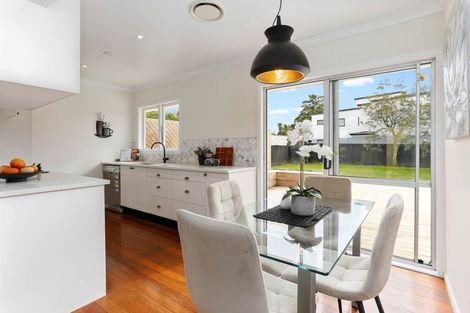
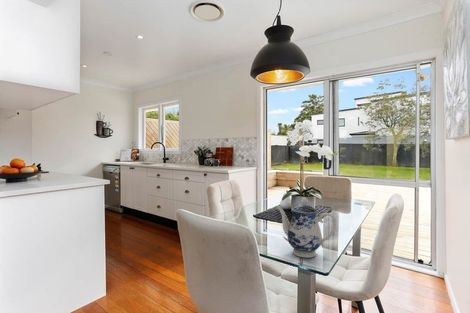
+ teapot (304, 225)
